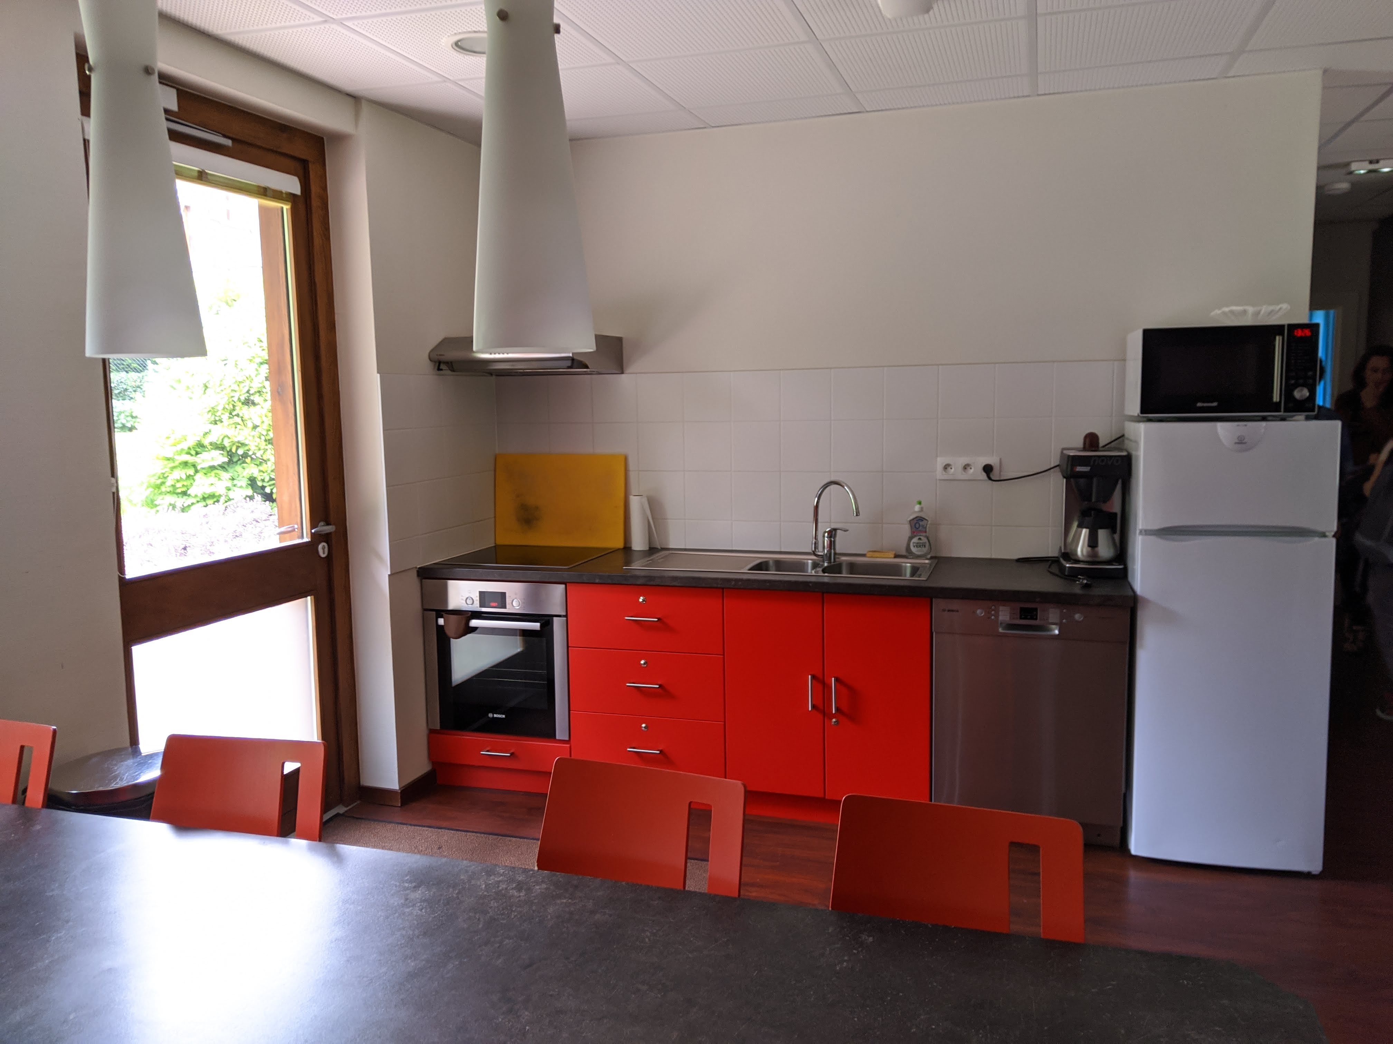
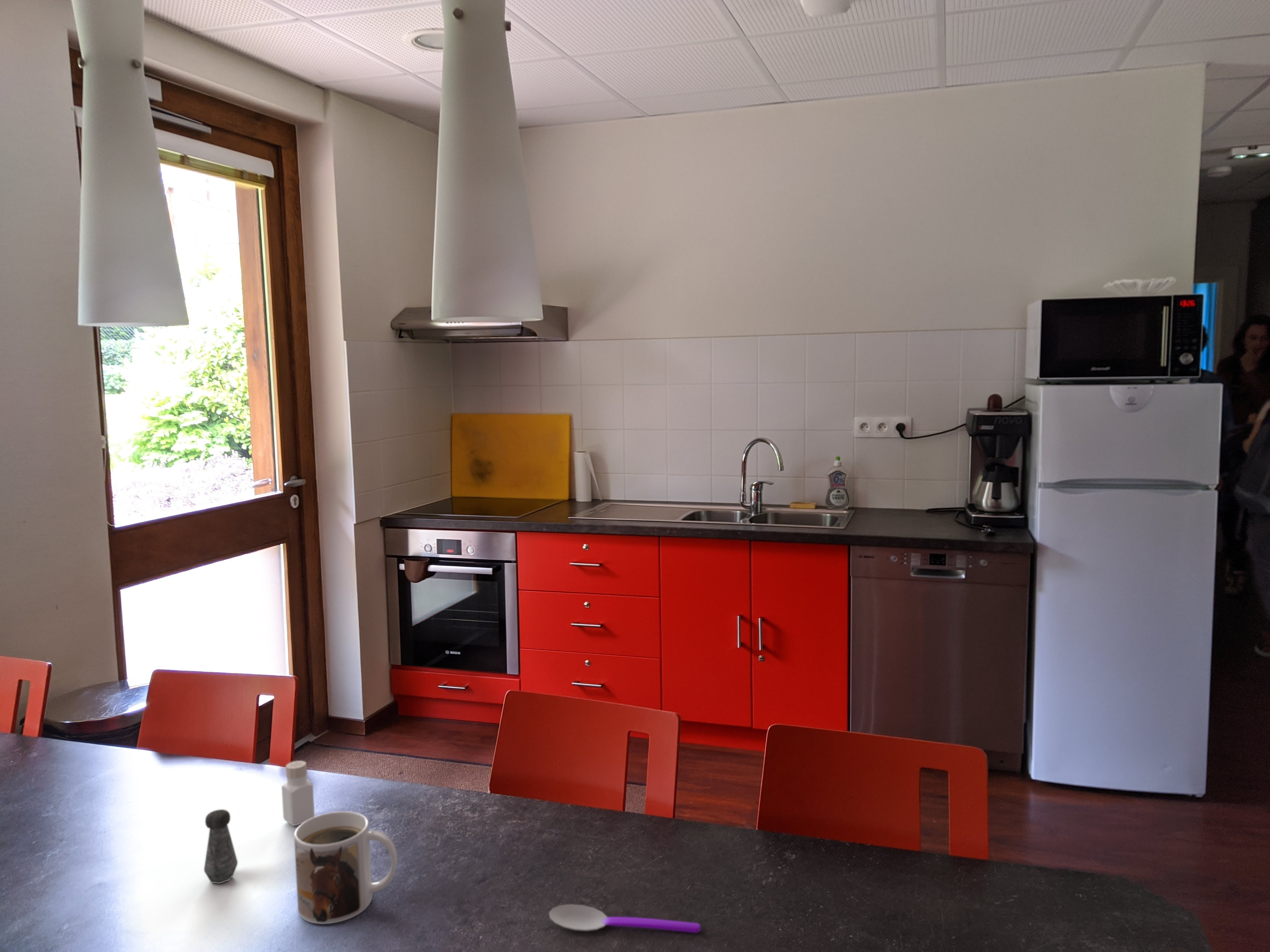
+ salt shaker (220, 845)
+ pepper shaker (297, 792)
+ spoon (624, 921)
+ mug (341, 866)
